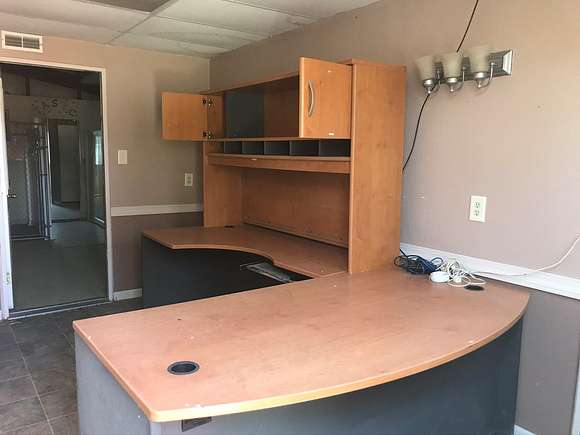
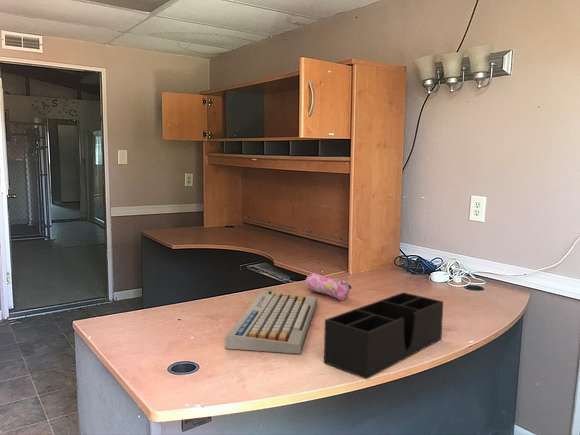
+ keyboard (277, 316)
+ pencil case (327, 285)
+ desk organizer (387, 330)
